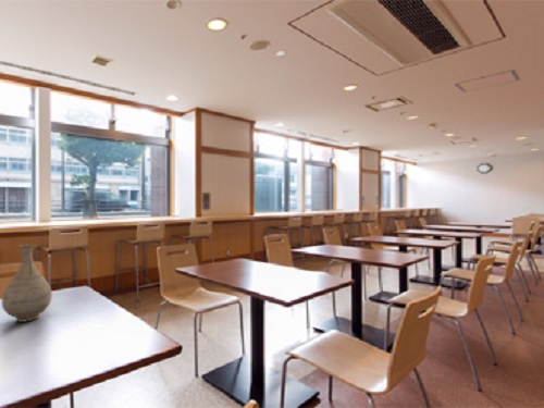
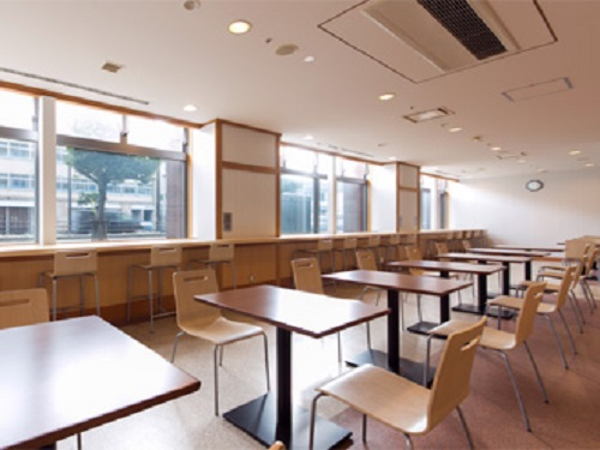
- vase (27, 282)
